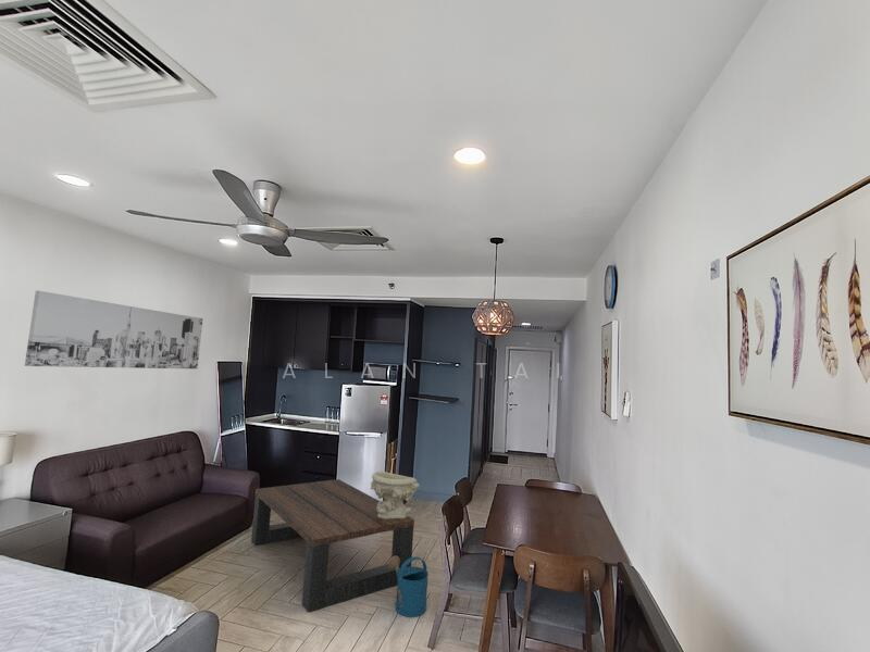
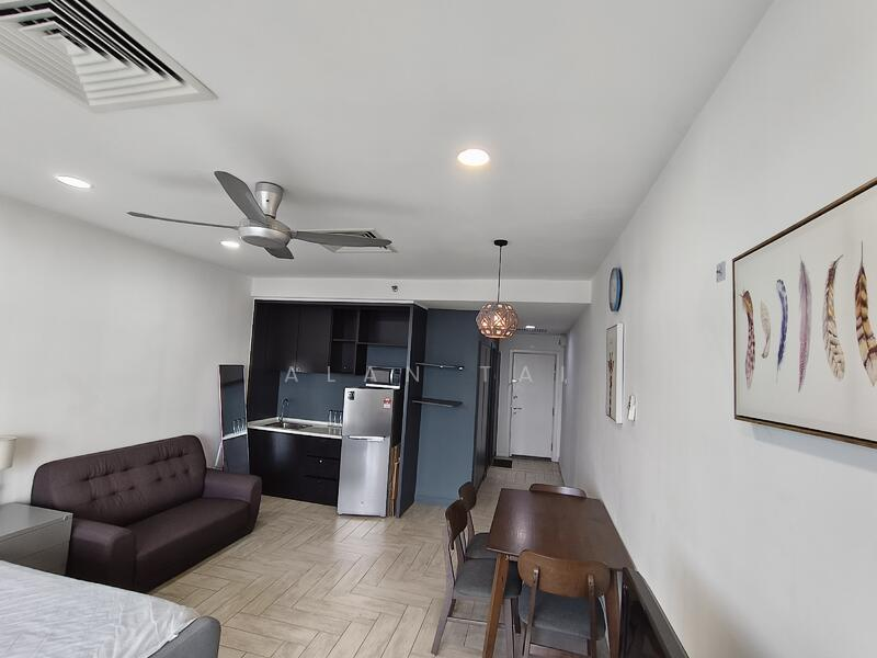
- coffee table (326, 530)
- watering can (406, 578)
- decorative bowl (388, 493)
- wall art (132, 337)
